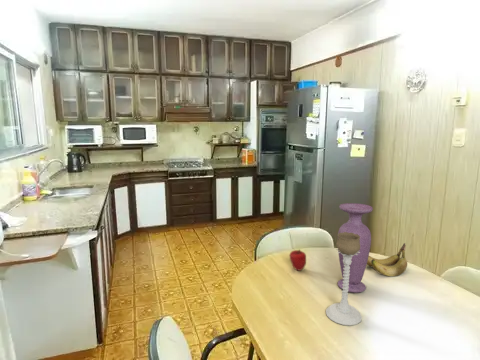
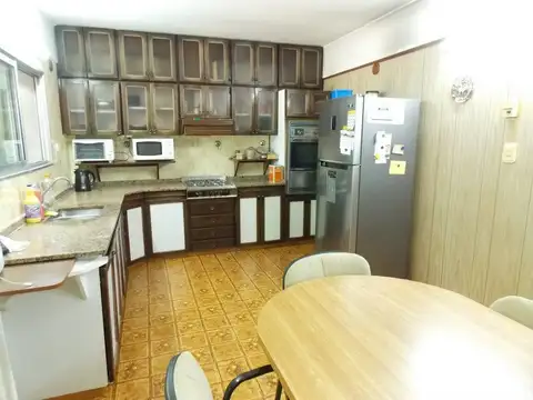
- candle holder (346, 276)
- vase (358, 251)
- apple (297, 259)
- banana (382, 259)
